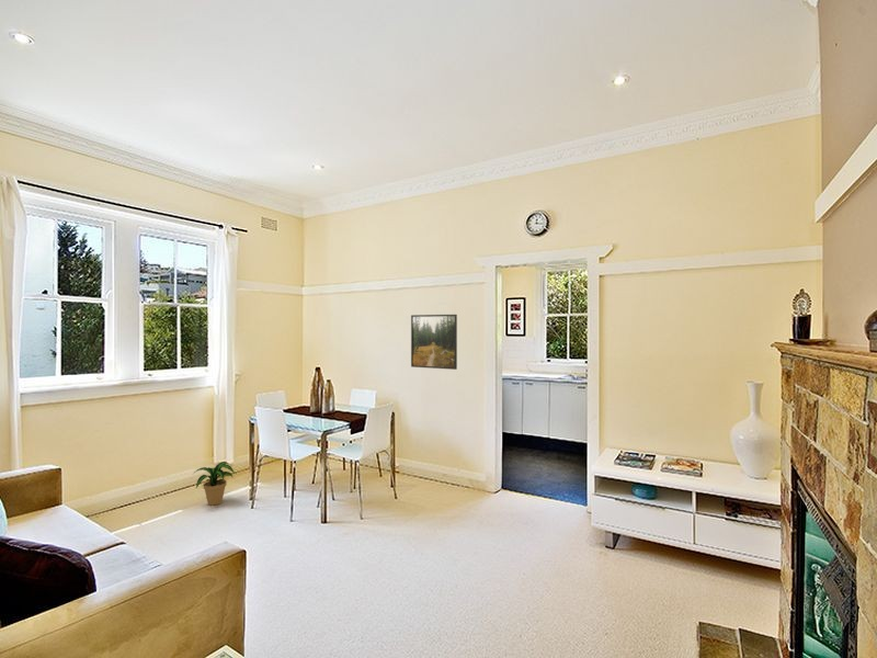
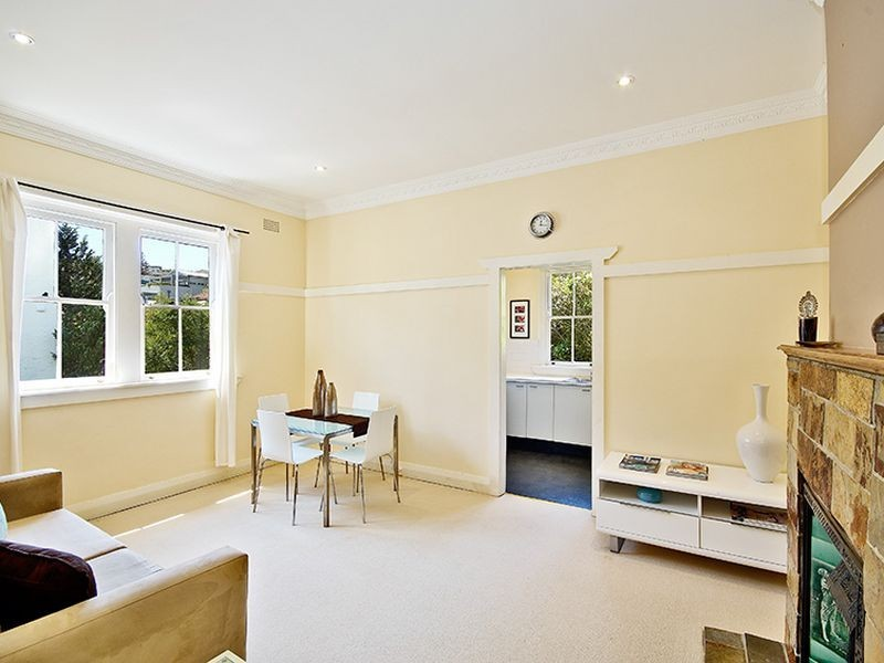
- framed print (433, 341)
- potted plant (215, 484)
